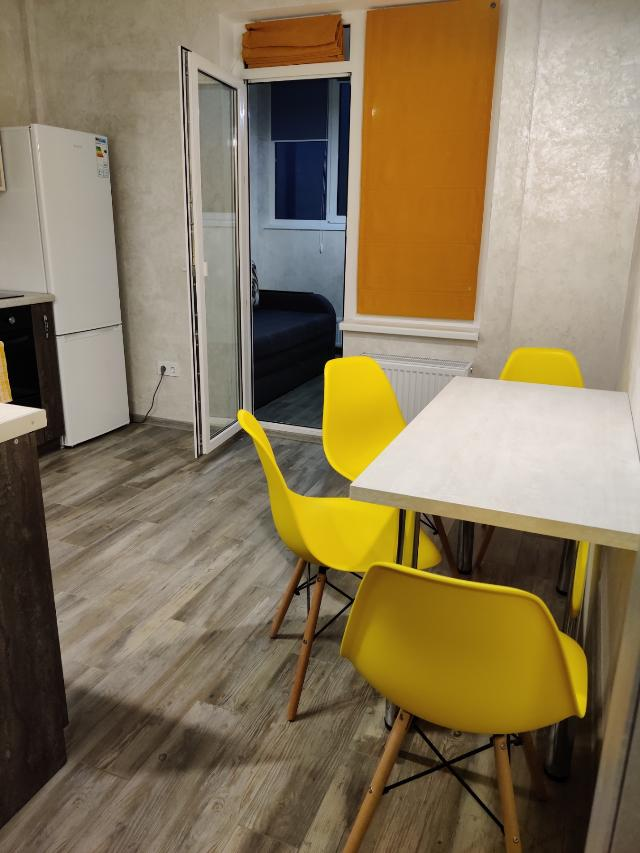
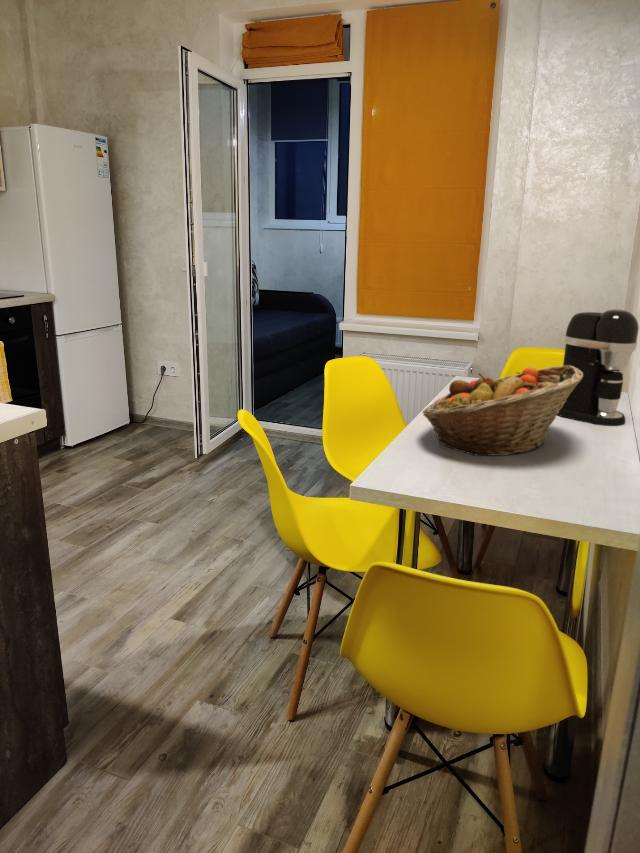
+ fruit basket (501, 403)
+ coffee maker (596, 364)
